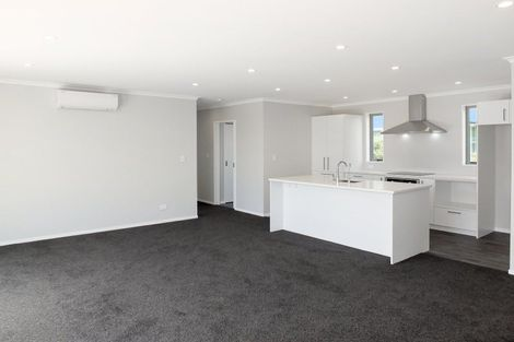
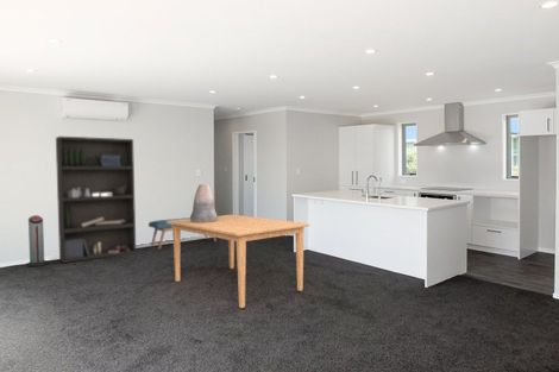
+ bookshelf (98, 197)
+ air purifier (36, 239)
+ dining table (237, 253)
+ decorative urn (203, 202)
+ bench (184, 219)
